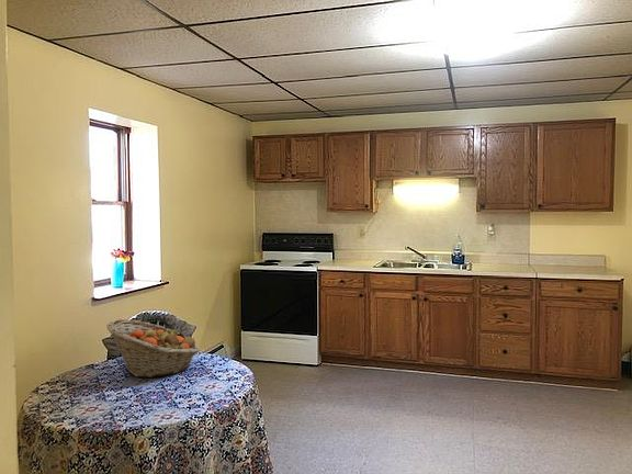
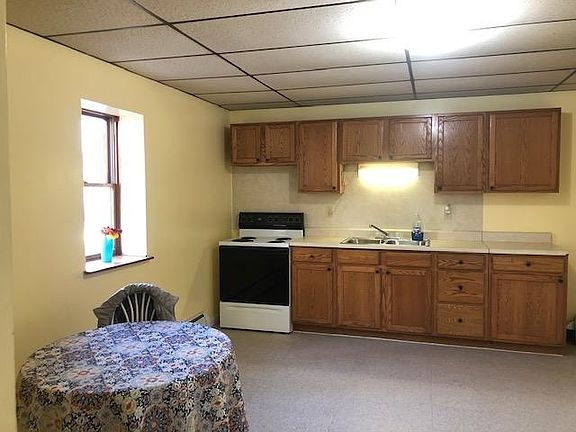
- fruit basket (154, 343)
